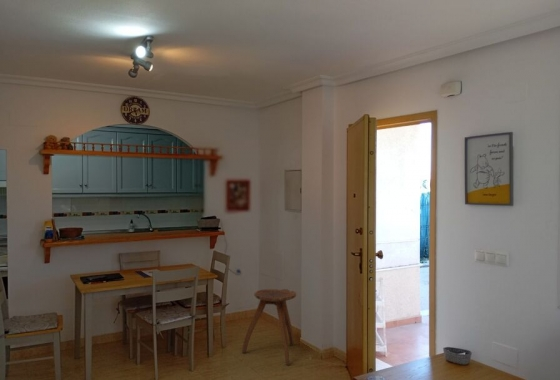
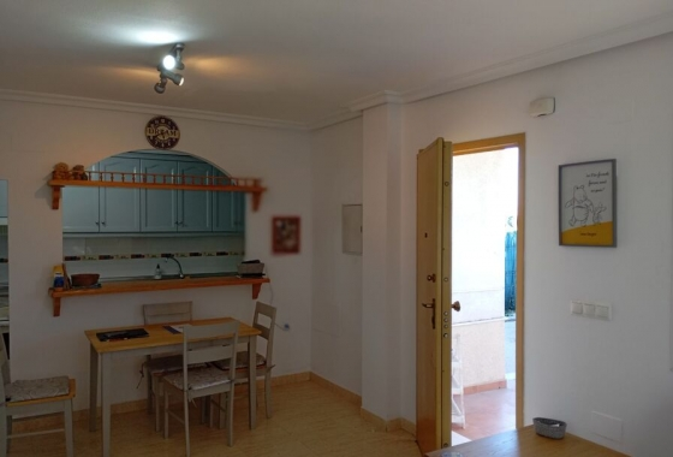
- stool (279, 322)
